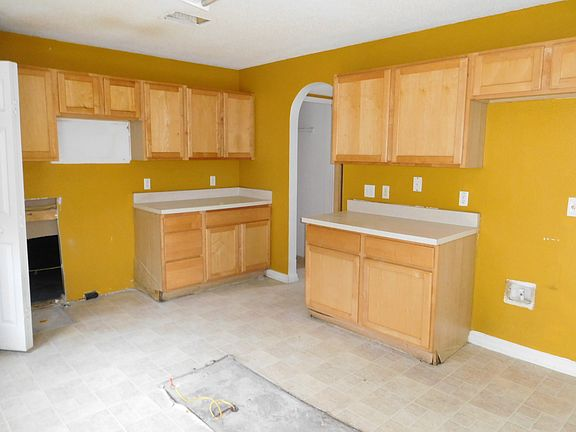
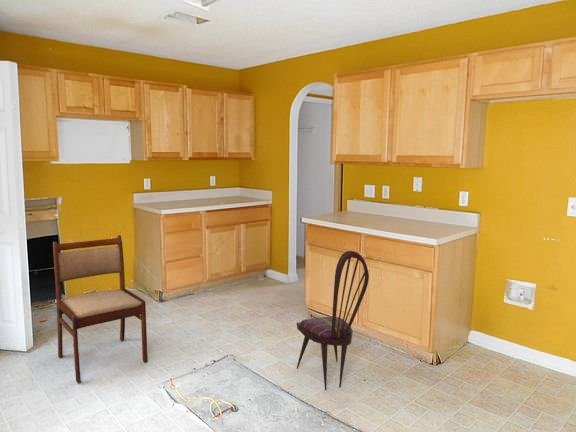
+ dining chair (332, 314)
+ dining chair (99, 301)
